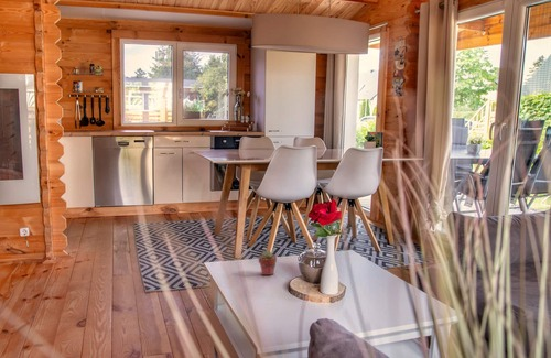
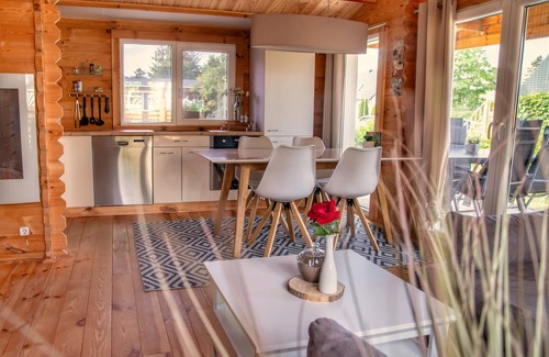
- potted succulent (267, 261)
